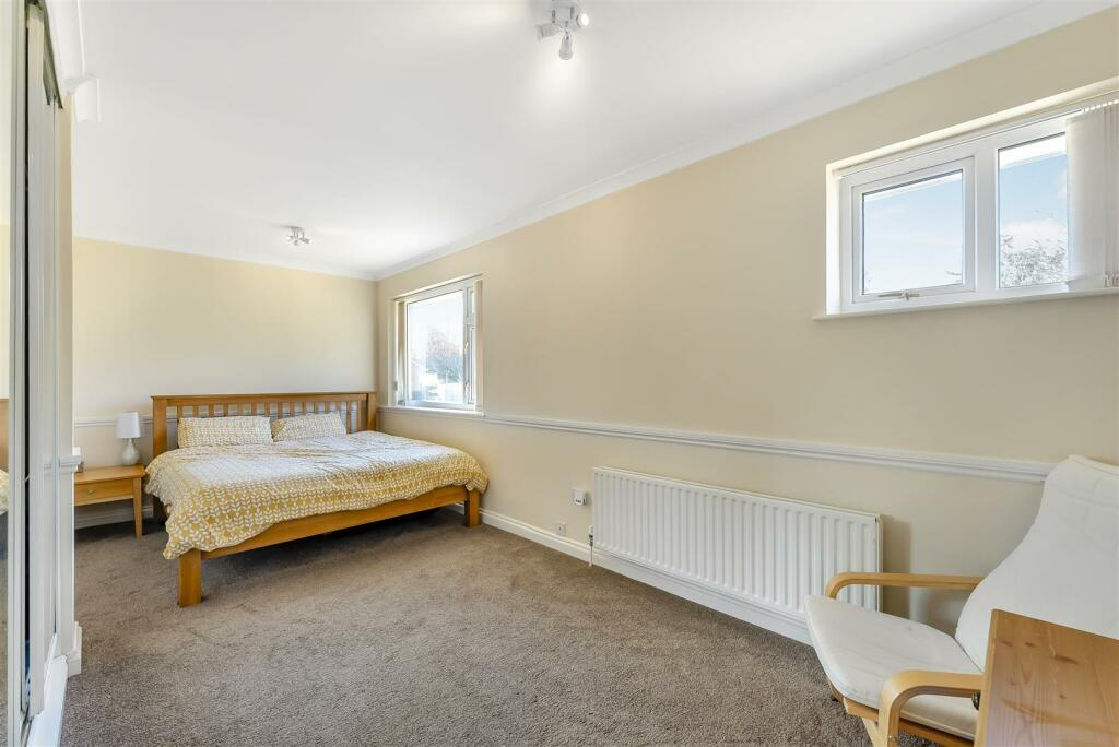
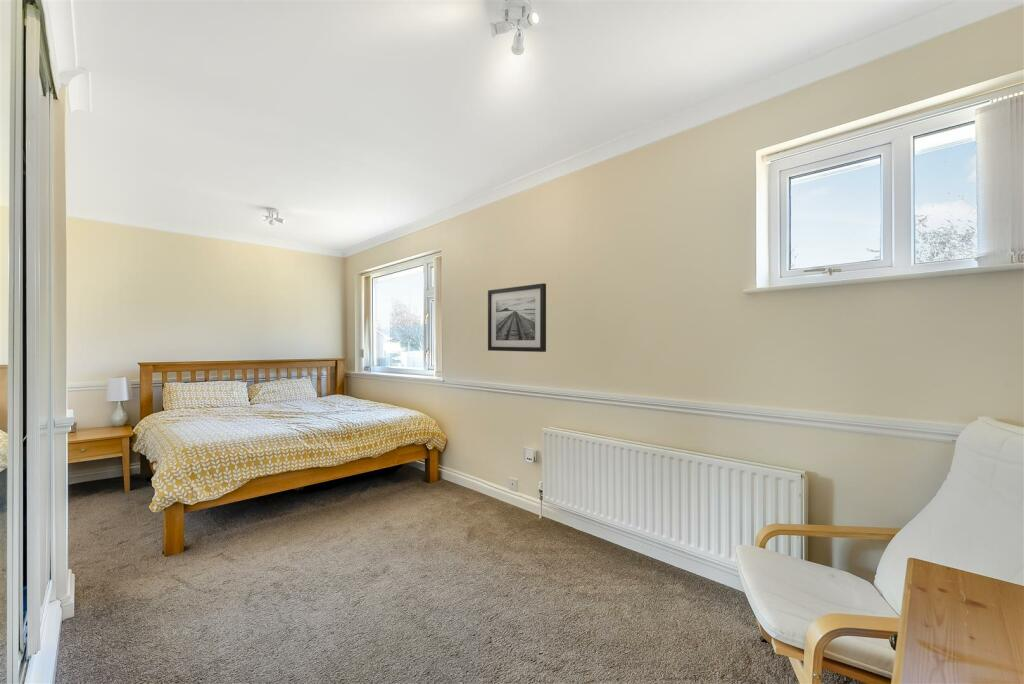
+ wall art (515, 319)
